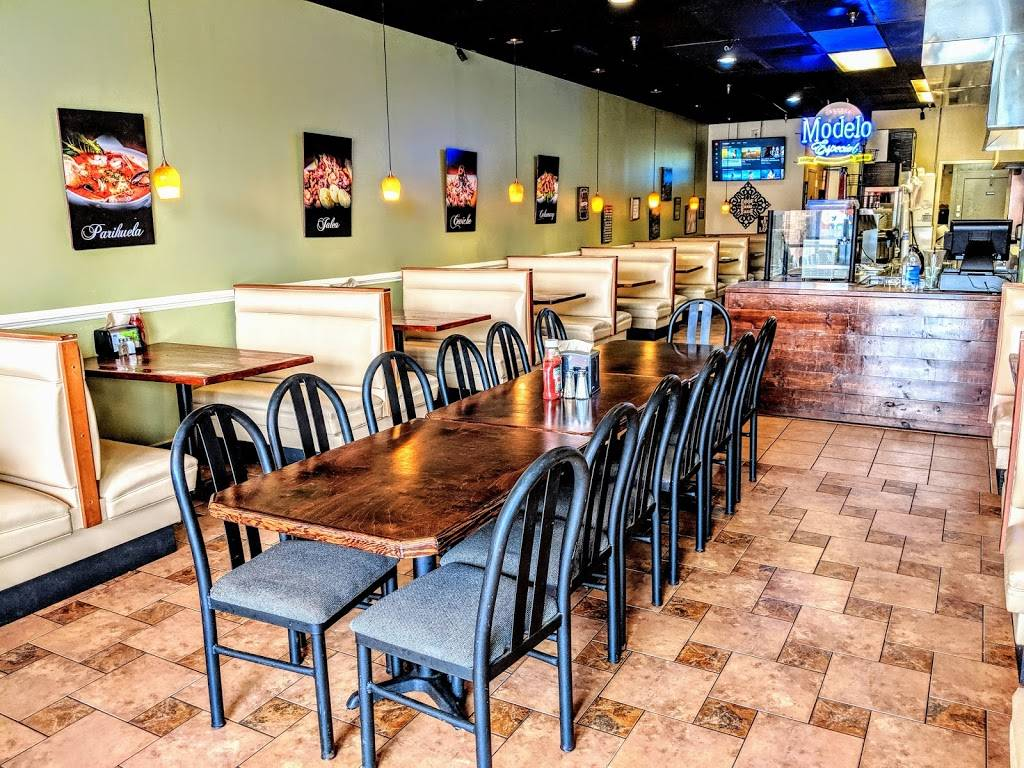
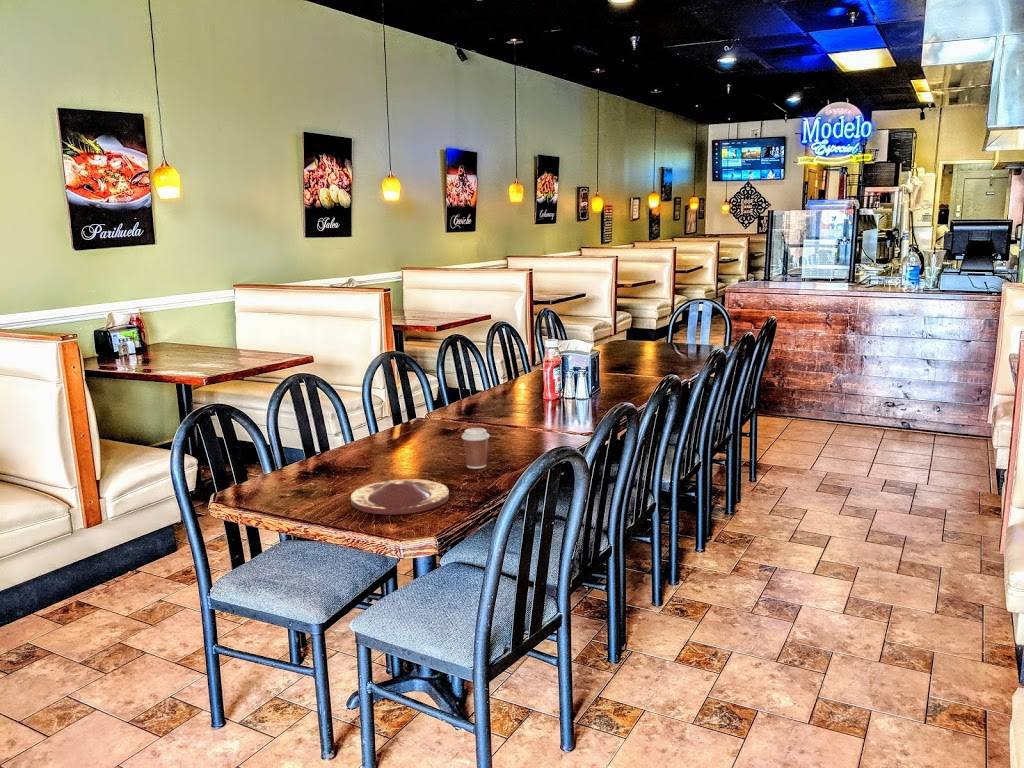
+ plate (400, 489)
+ coffee cup (475, 448)
